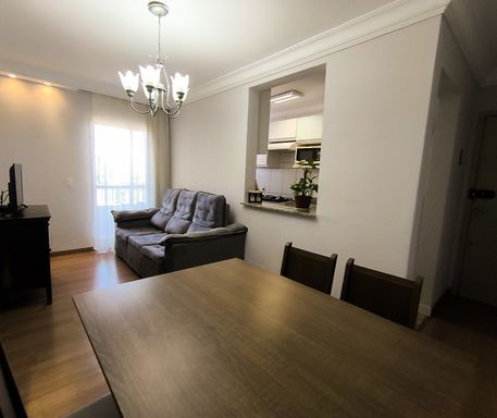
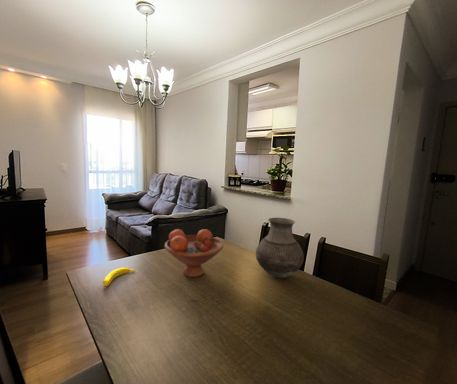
+ fruit bowl (194, 252)
+ vase (279, 248)
+ banana (116, 275)
